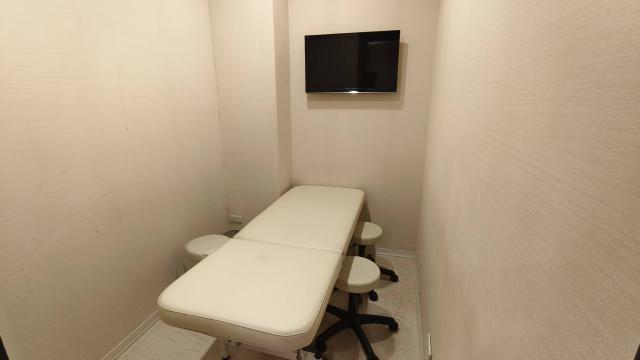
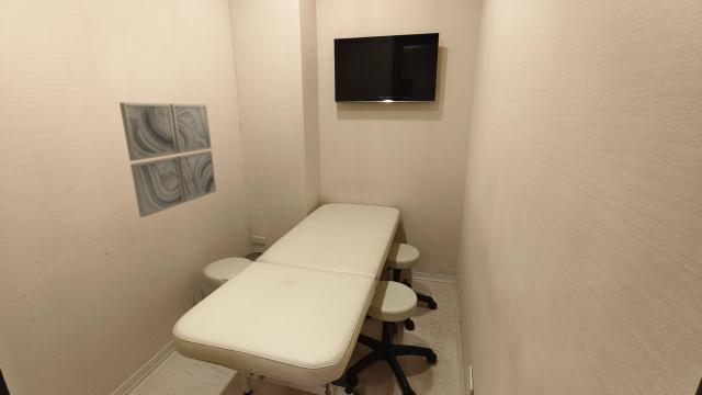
+ wall art (176, 154)
